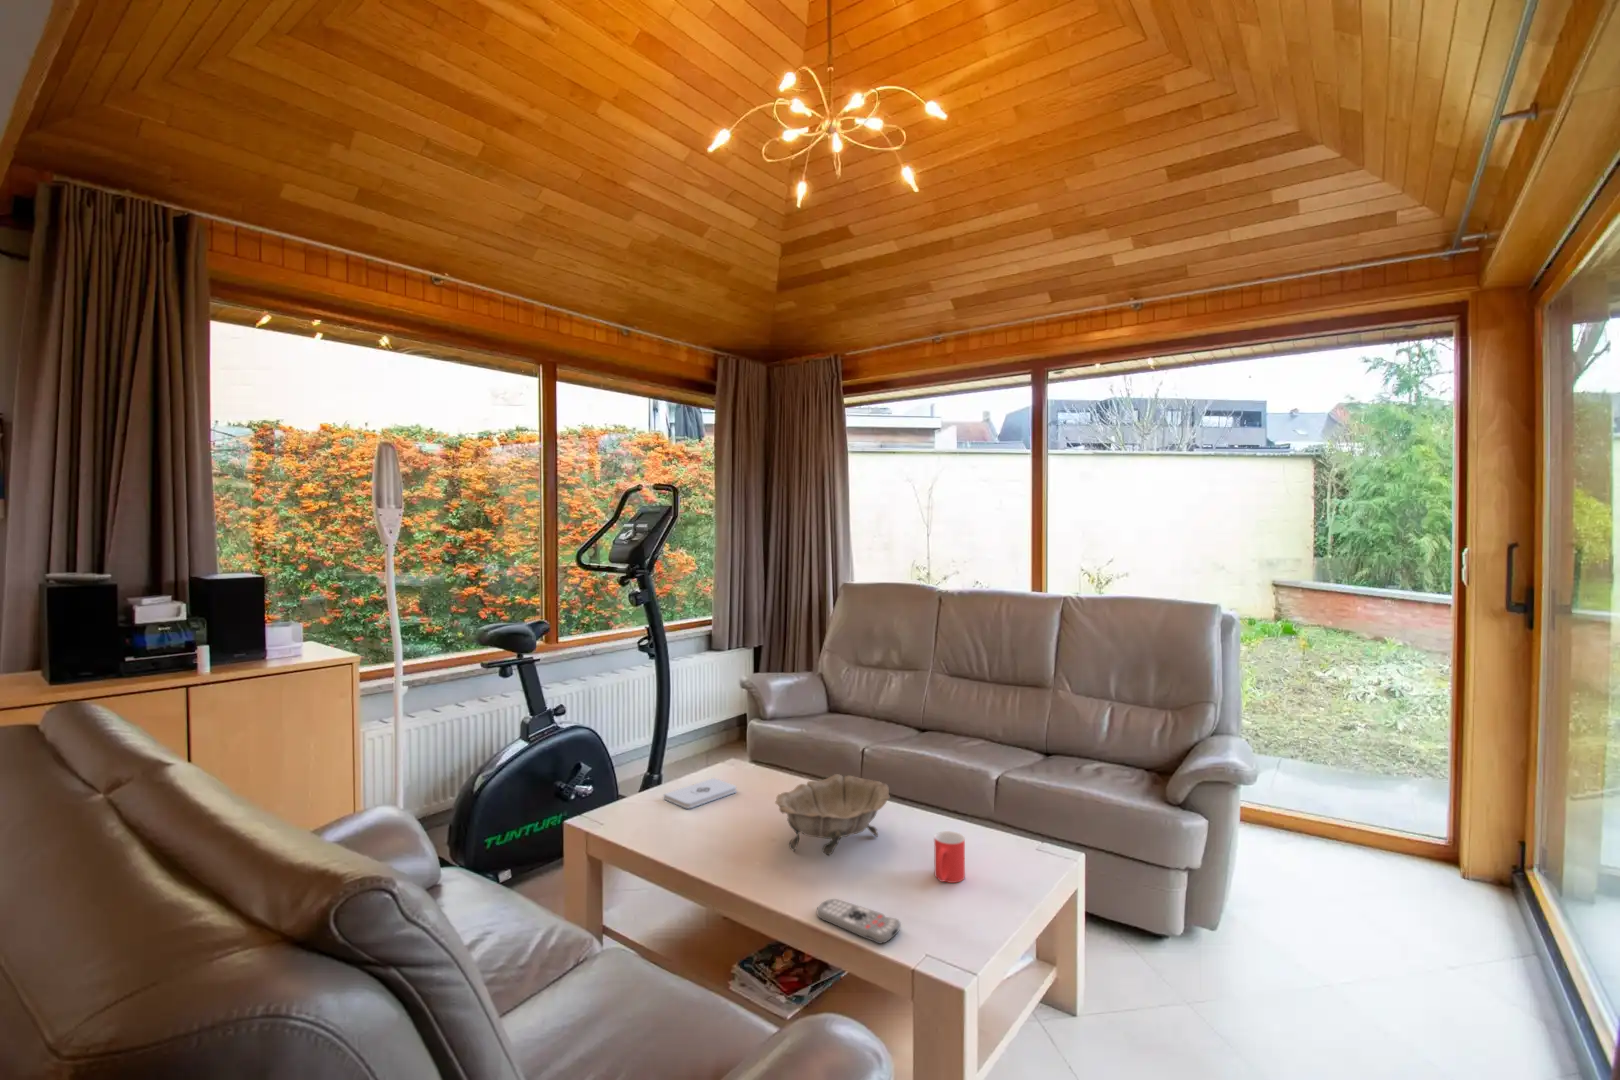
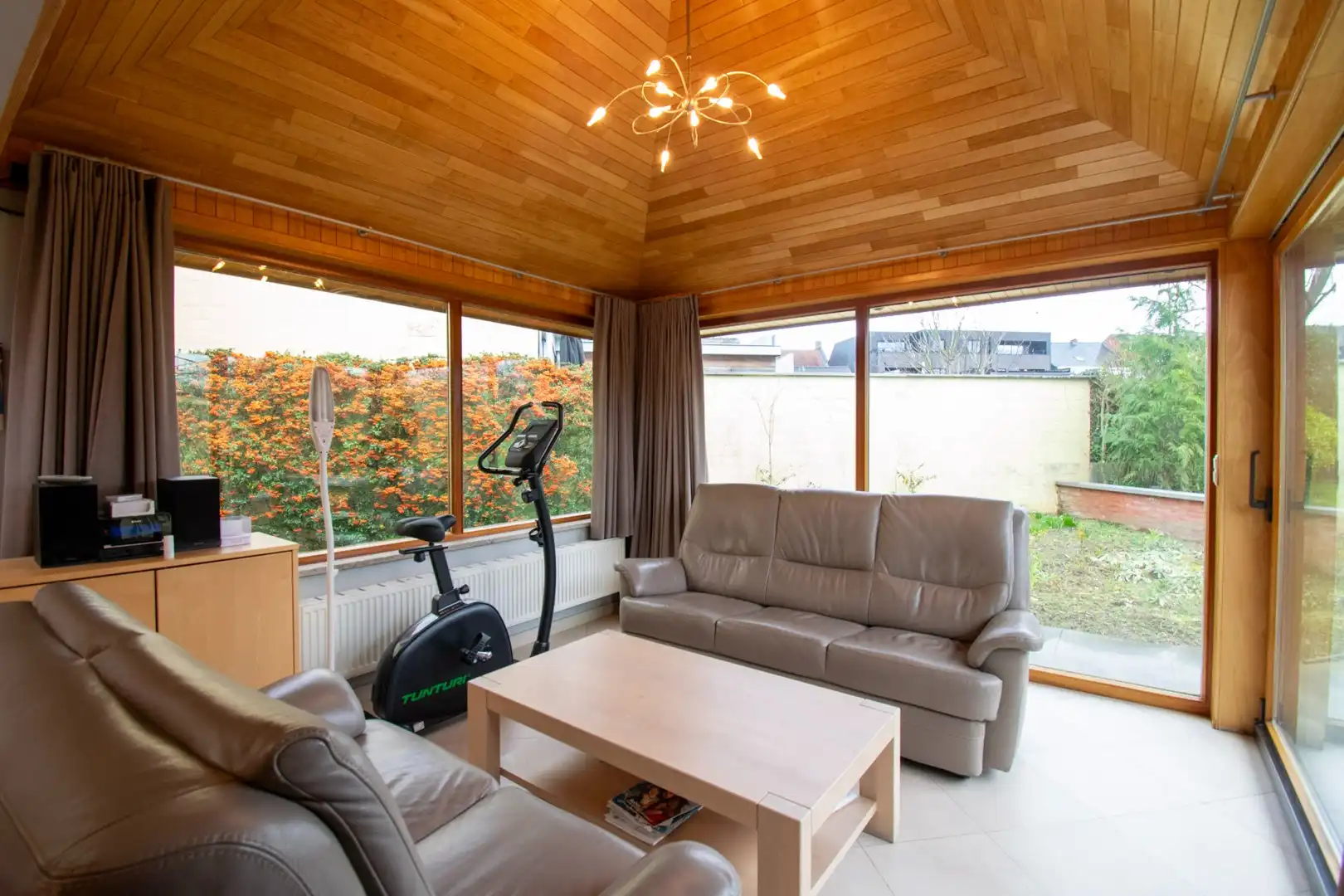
- mug (946, 859)
- remote control (856, 918)
- notepad (702, 792)
- decorative bowl (833, 815)
